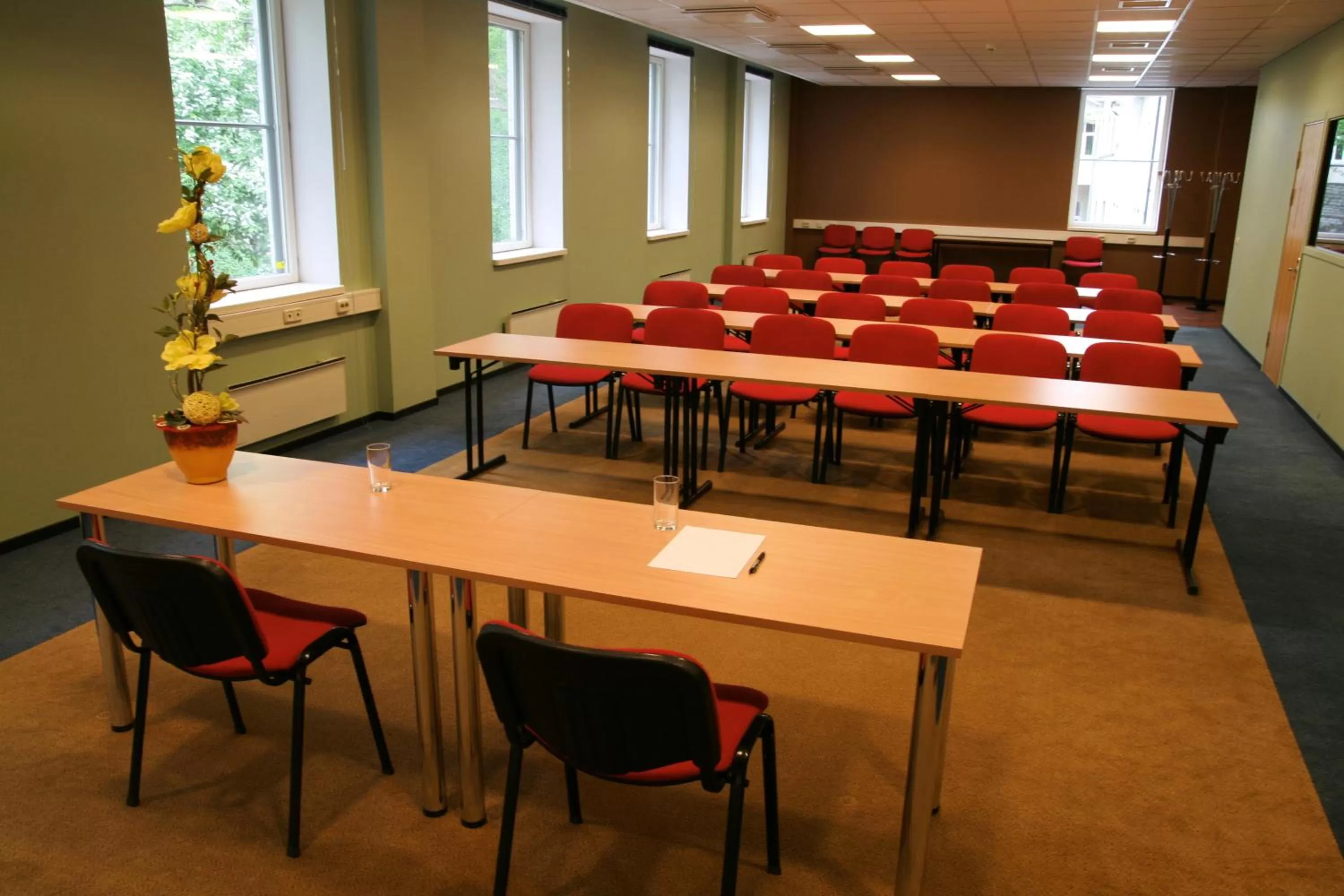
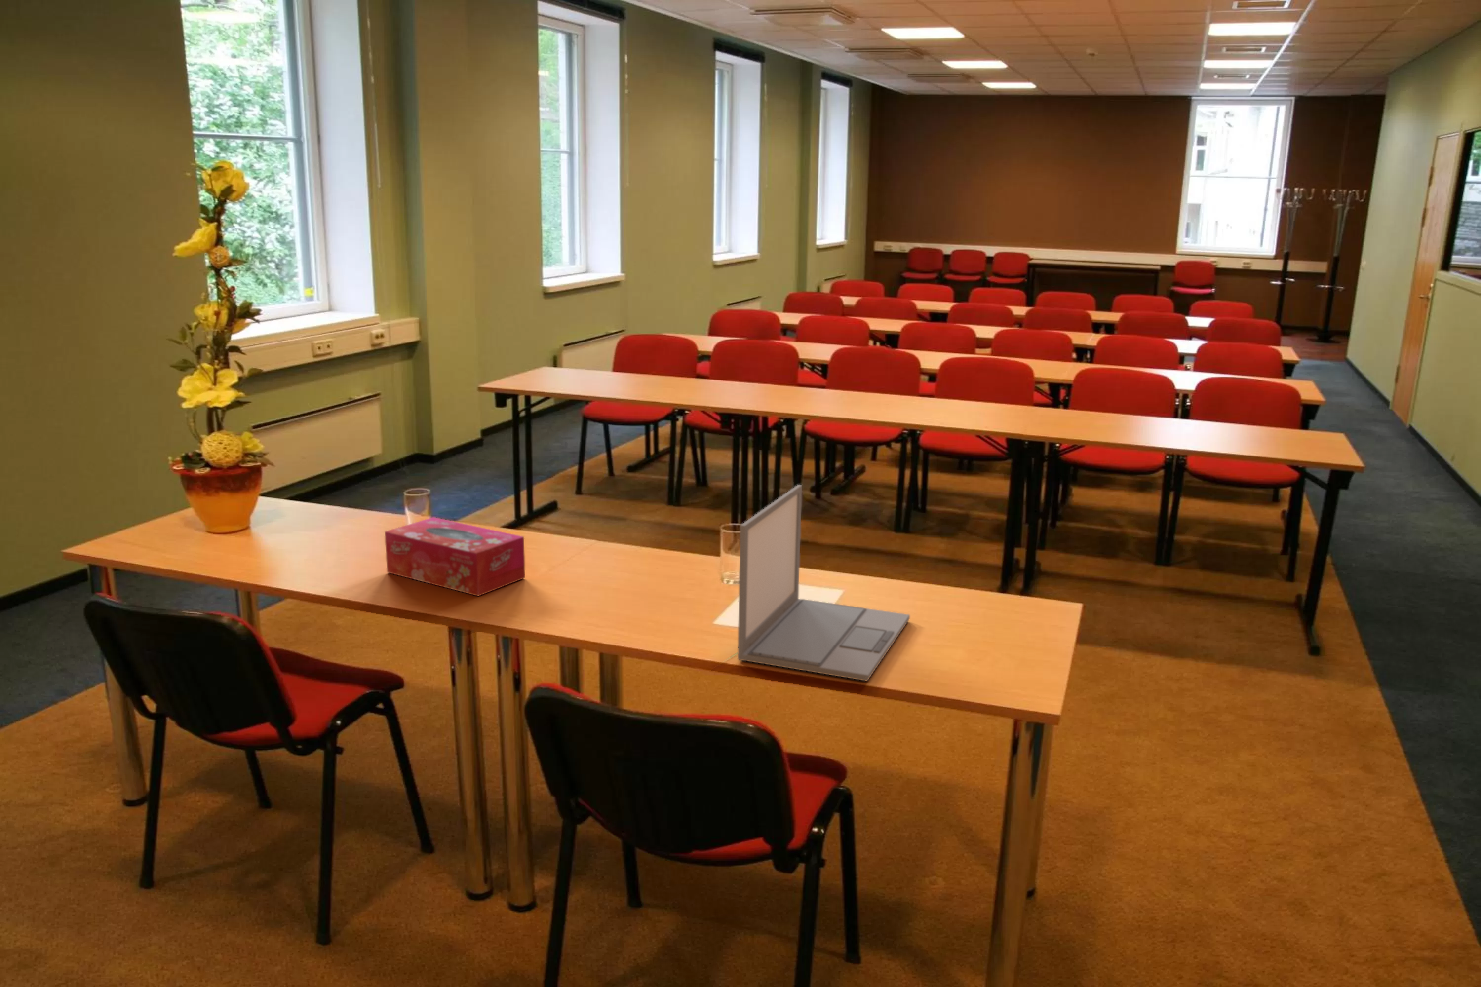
+ laptop (825, 603)
+ tissue box (455, 555)
